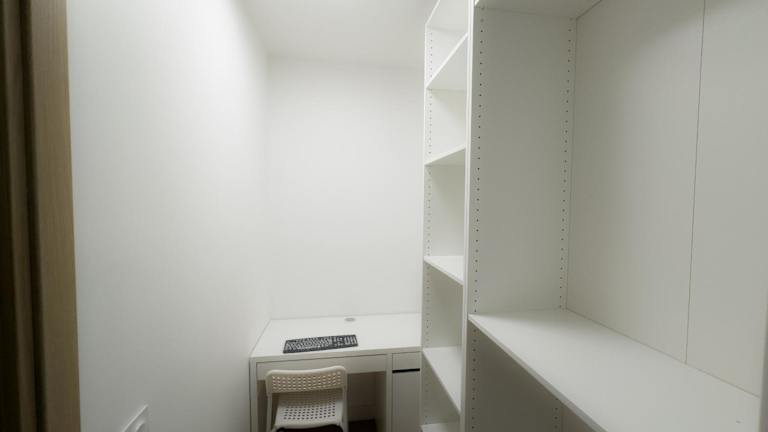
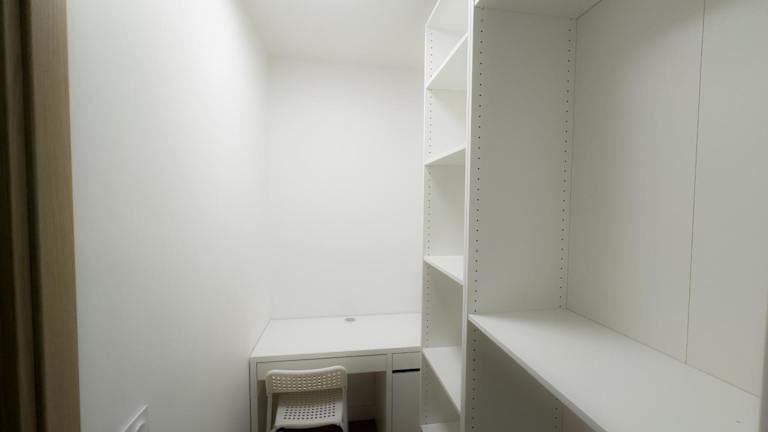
- keyboard (321, 342)
